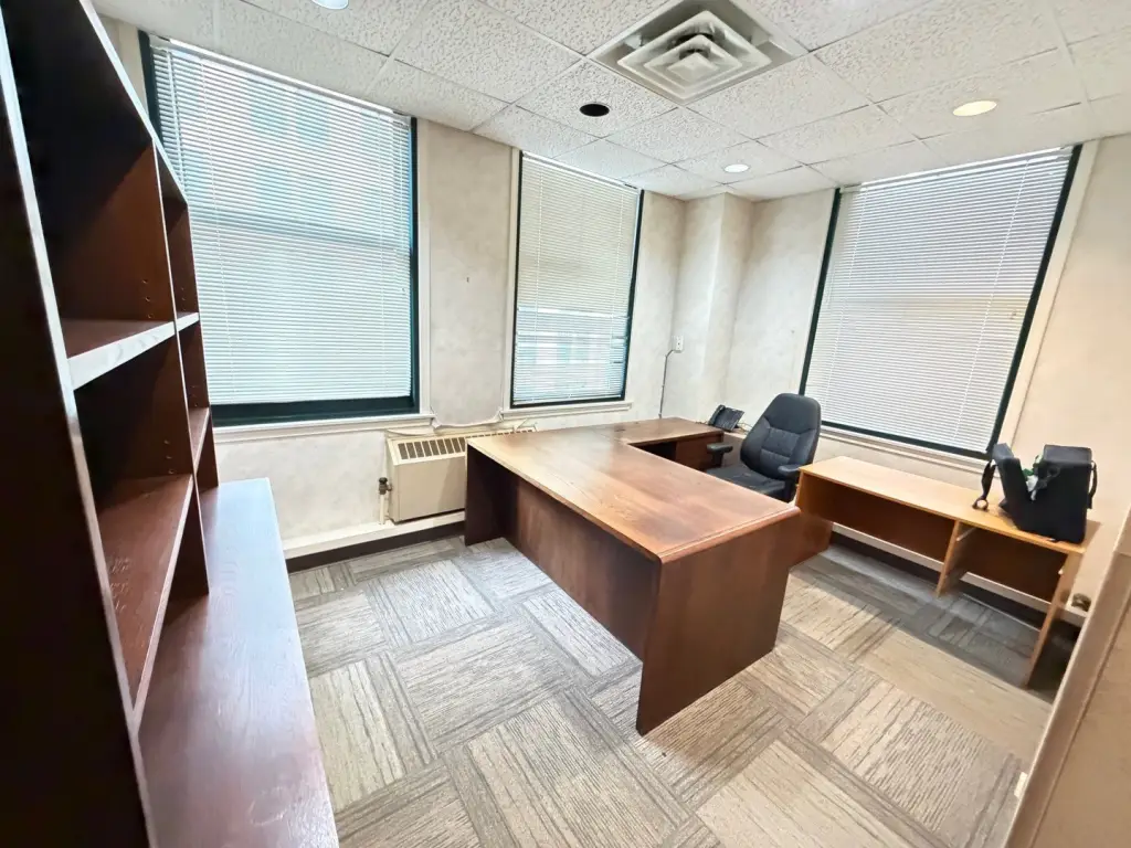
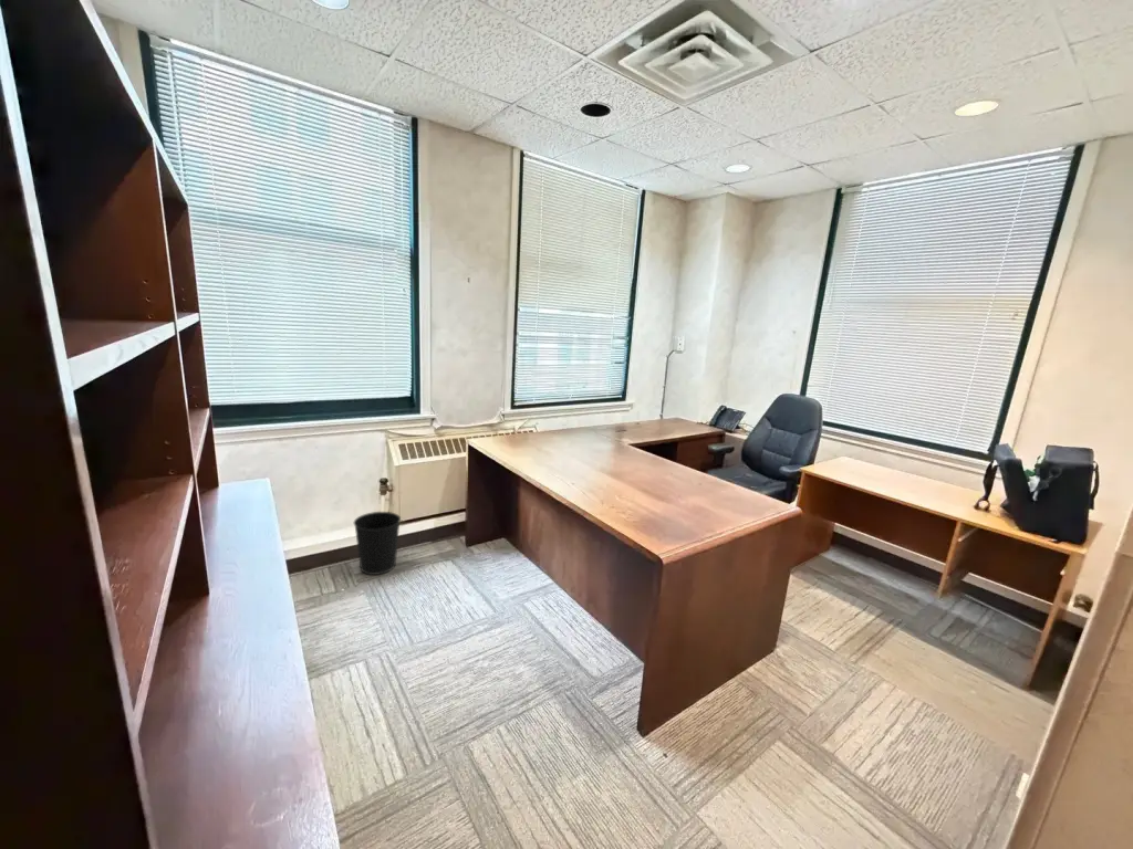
+ wastebasket (377, 543)
